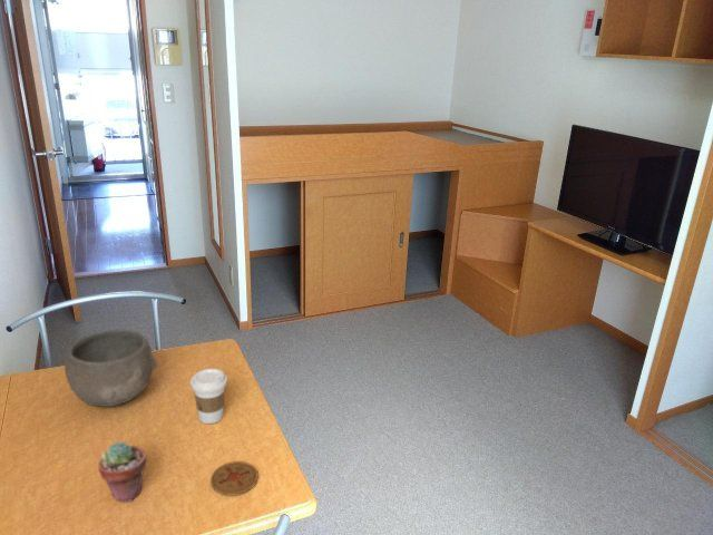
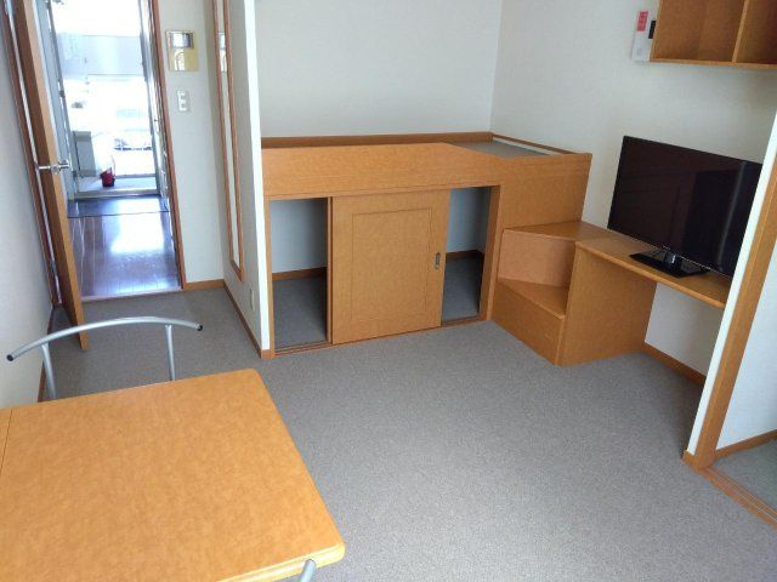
- coaster (234, 477)
- coffee cup (209, 396)
- potted succulent (123, 468)
- bowl (111, 370)
